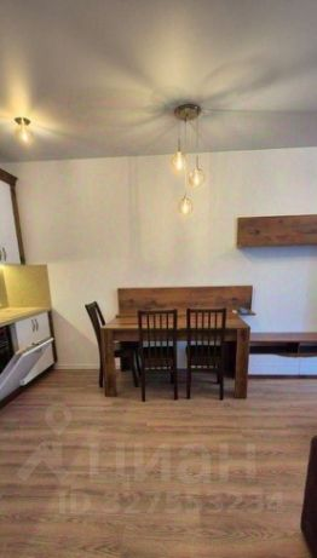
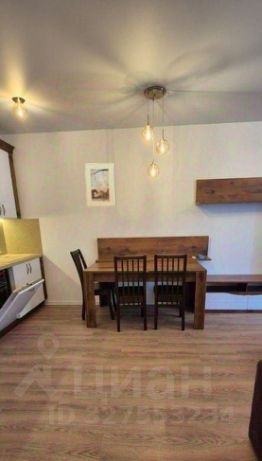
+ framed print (100, 185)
